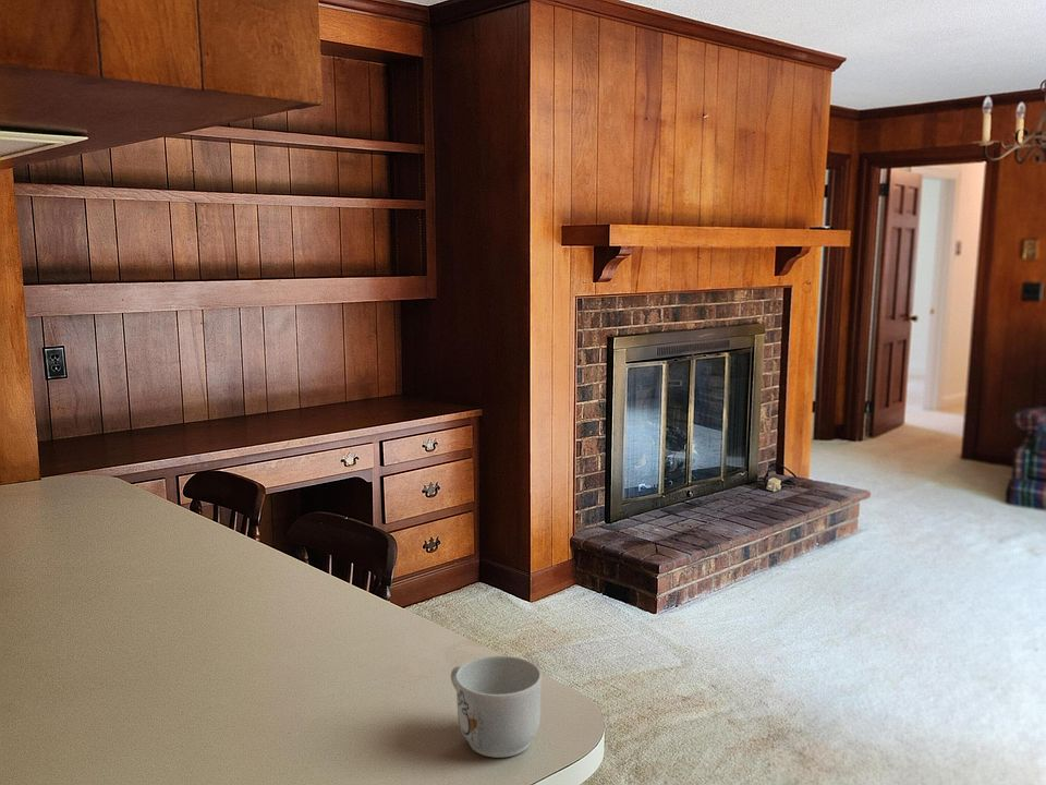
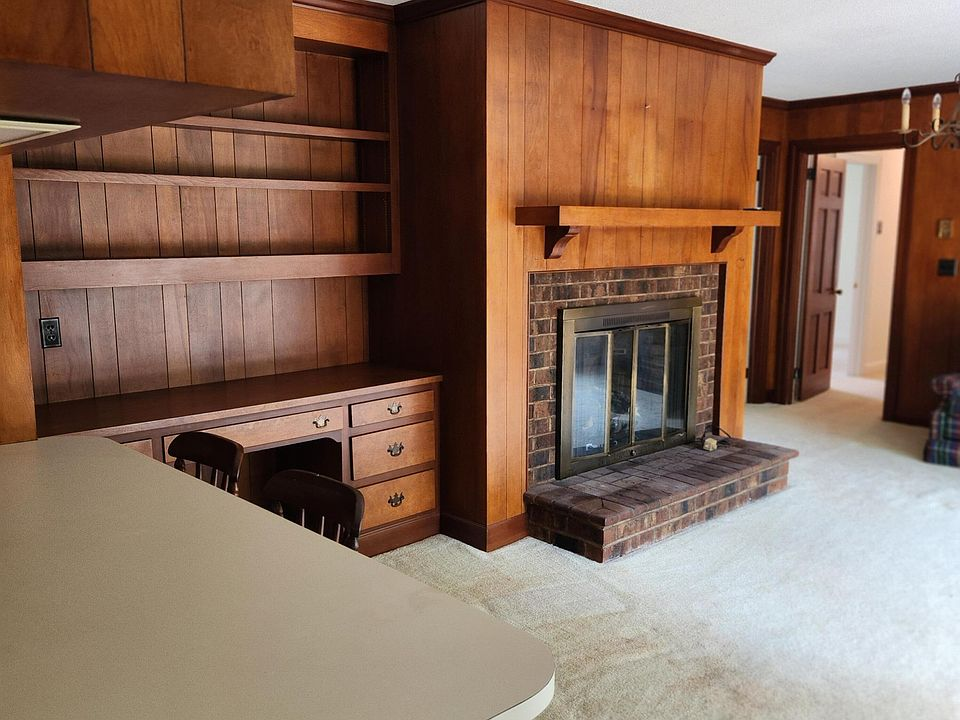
- mug (490, 703)
